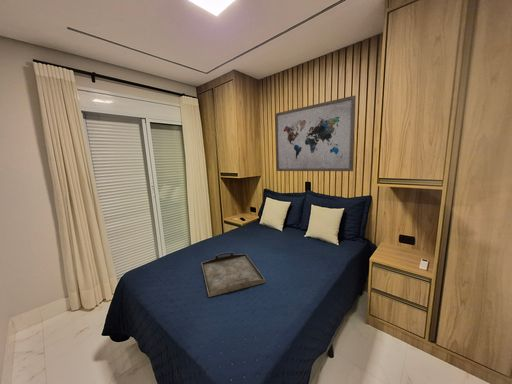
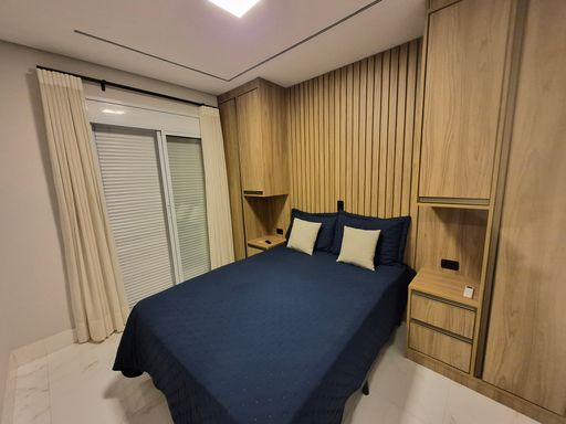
- wall art (309, 139)
- serving tray (230, 269)
